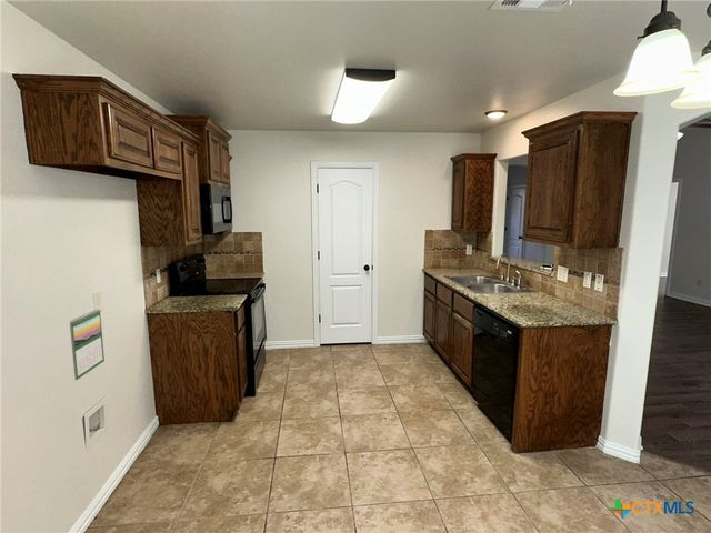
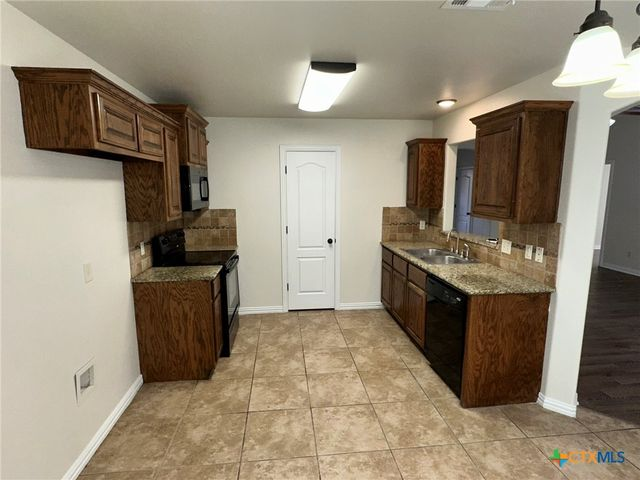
- calendar (88, 342)
